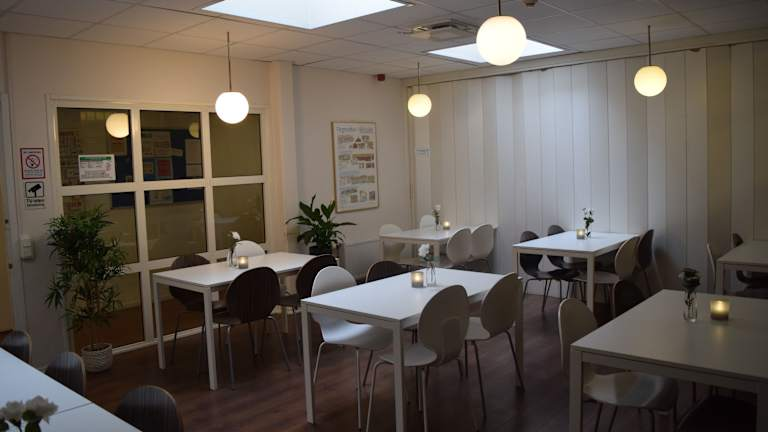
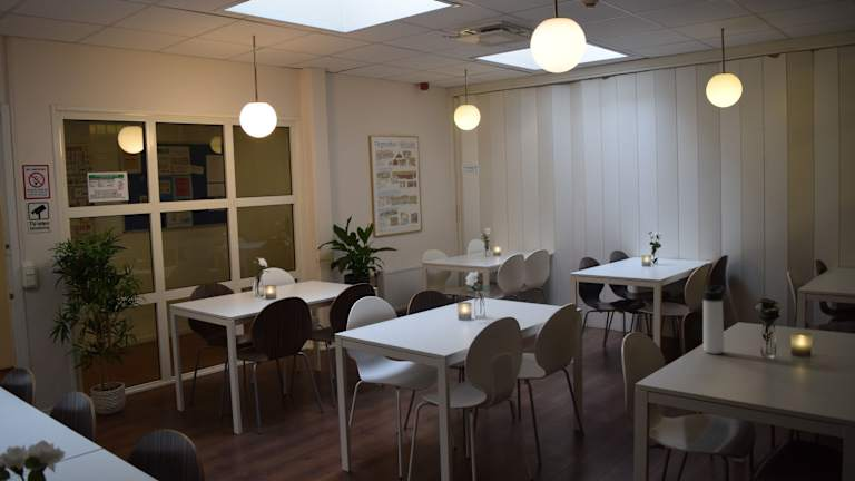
+ thermos bottle (715, 318)
